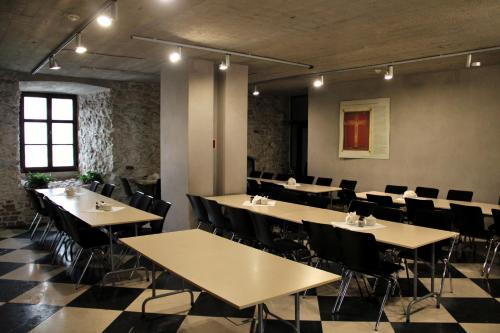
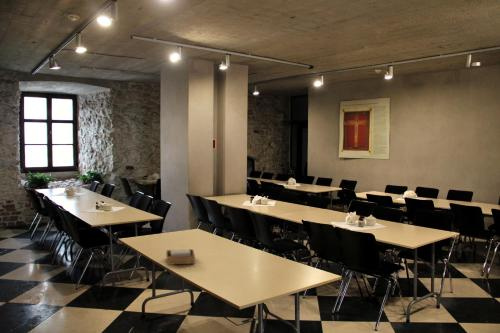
+ napkin holder (180, 255)
